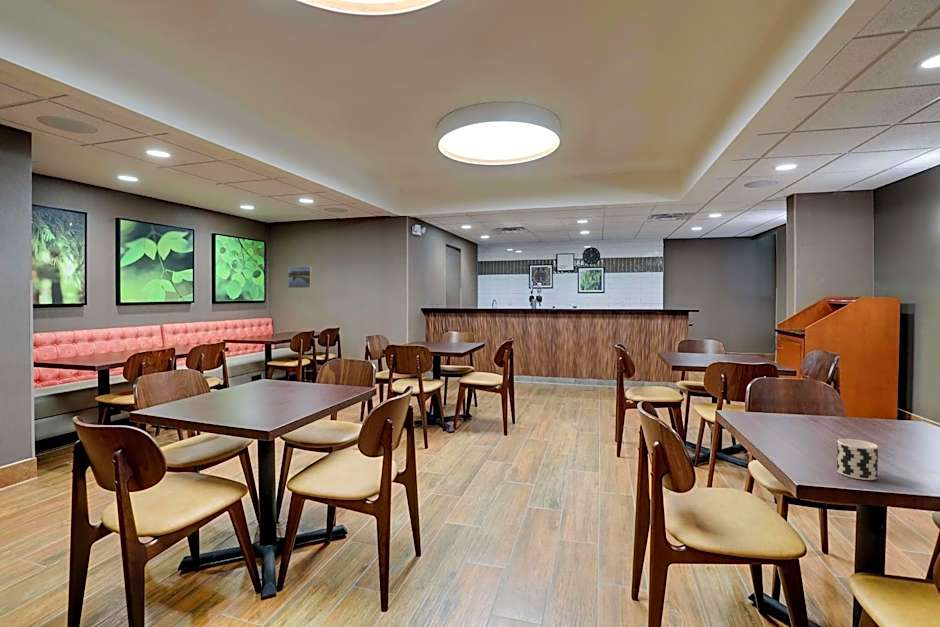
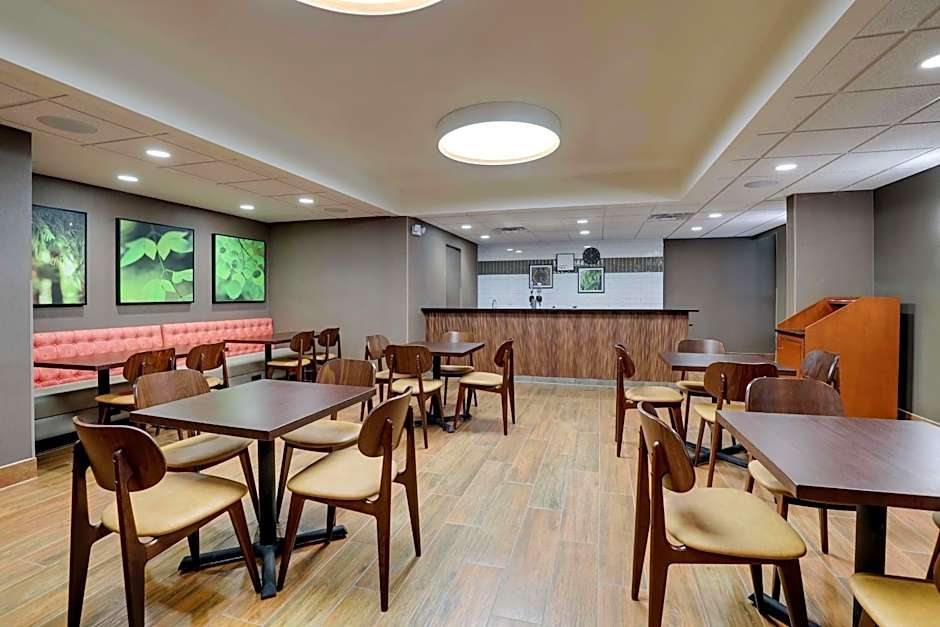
- cup (855, 457)
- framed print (299, 277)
